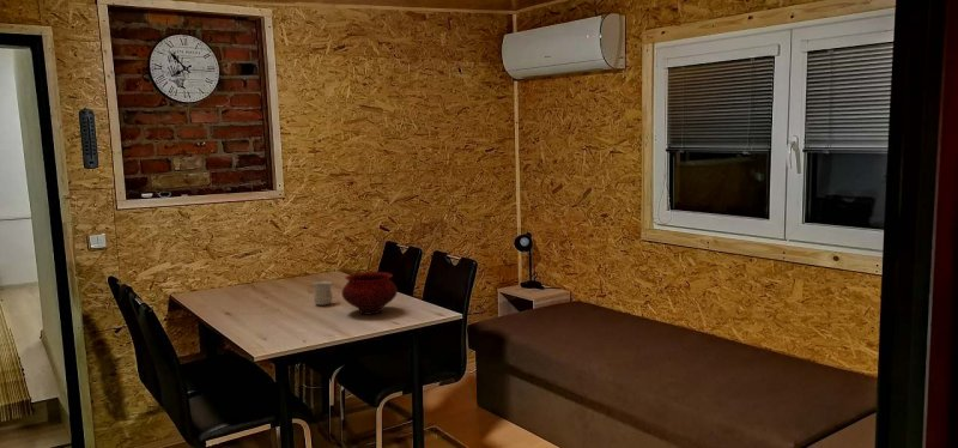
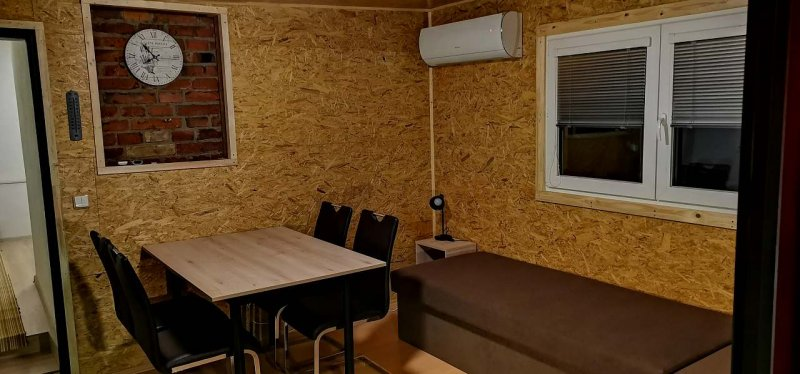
- bowl (369, 293)
- mug (322, 292)
